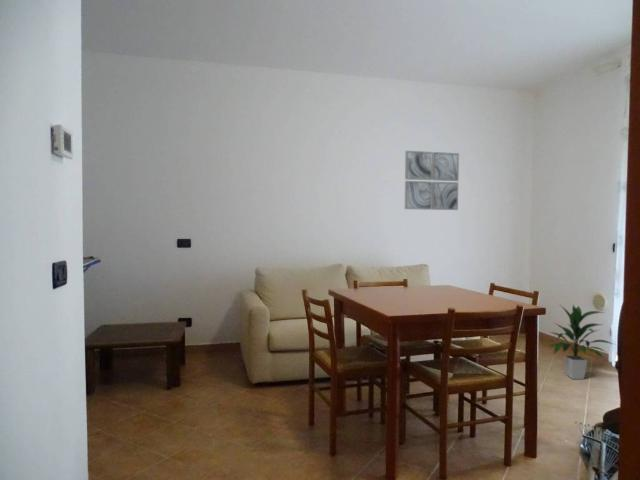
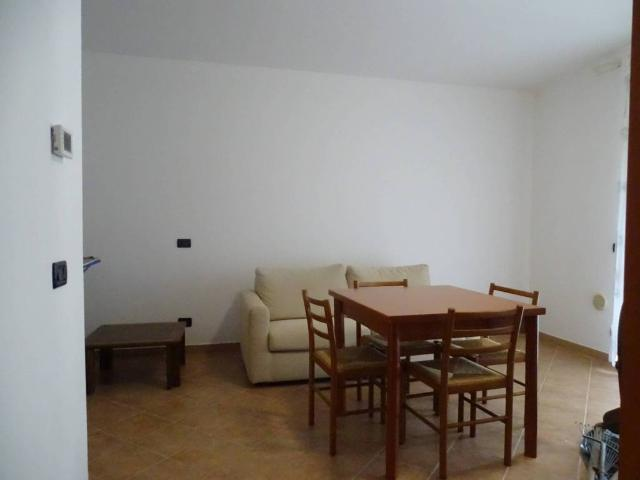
- wall art (432, 179)
- indoor plant (576, 339)
